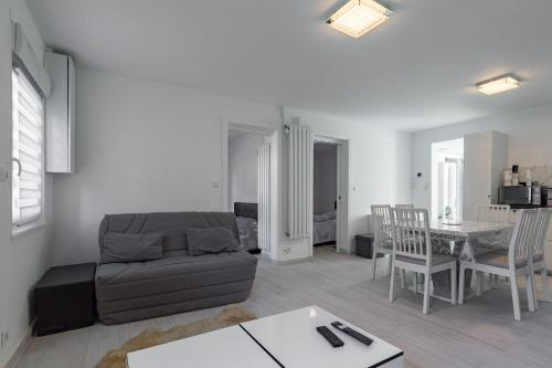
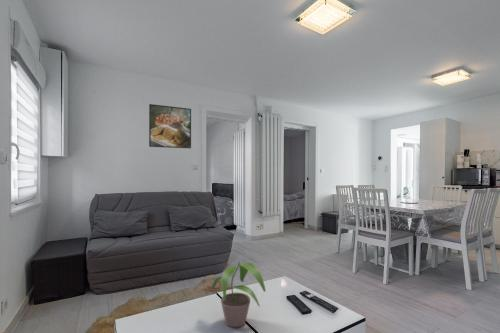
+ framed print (170, 127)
+ potted plant (236, 293)
